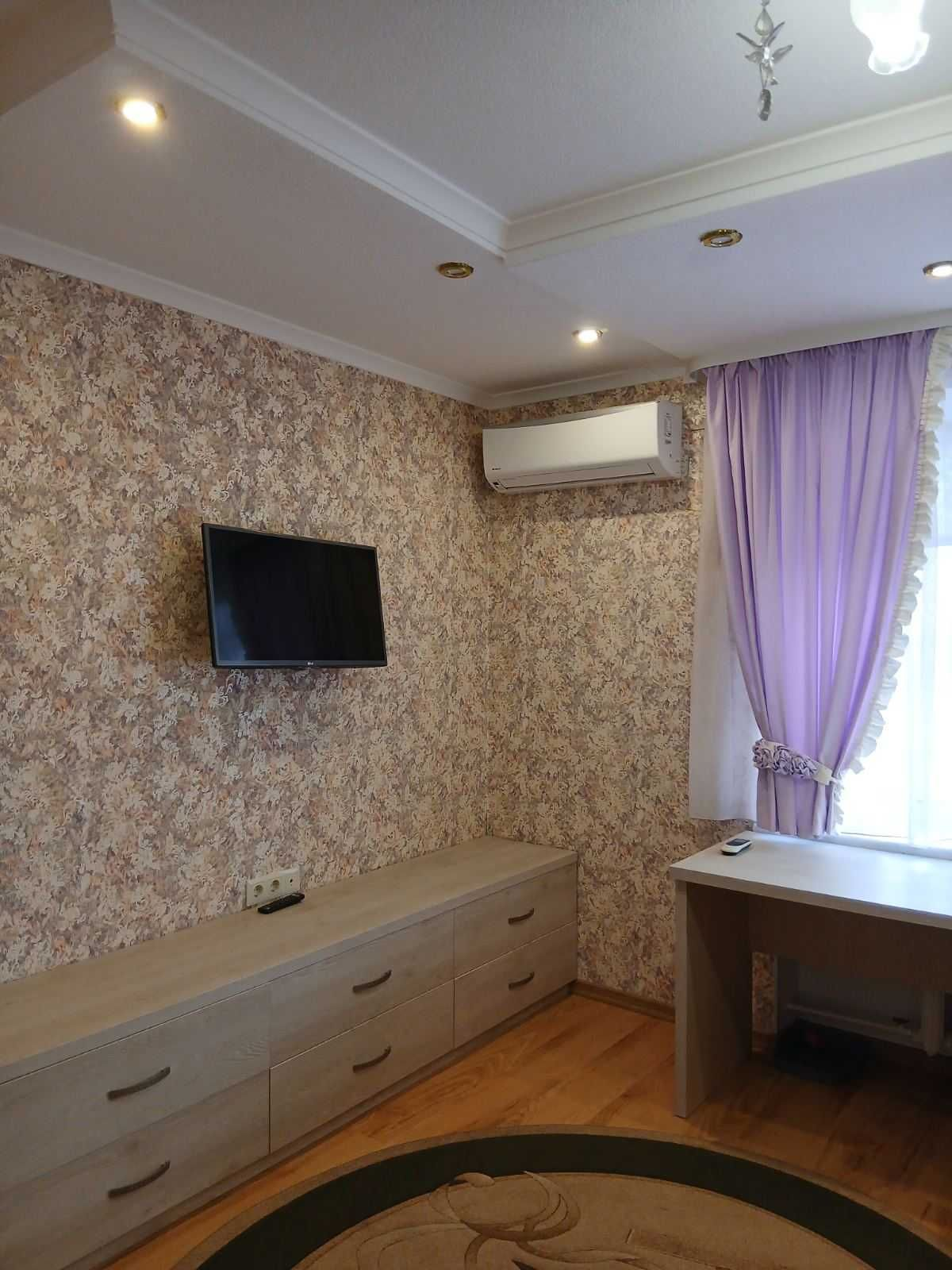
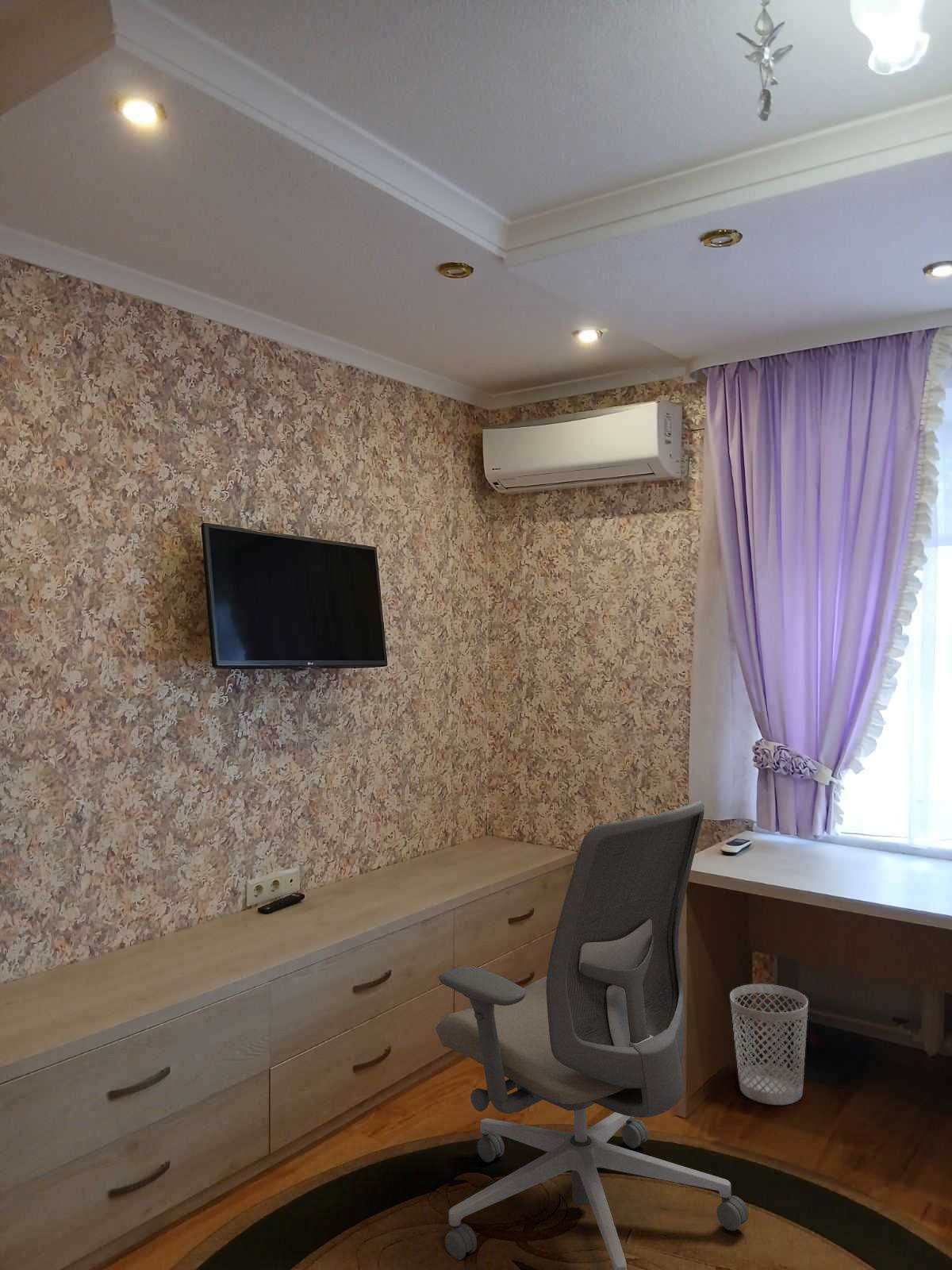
+ office chair (573, 1003)
+ wastebasket (770, 1044)
